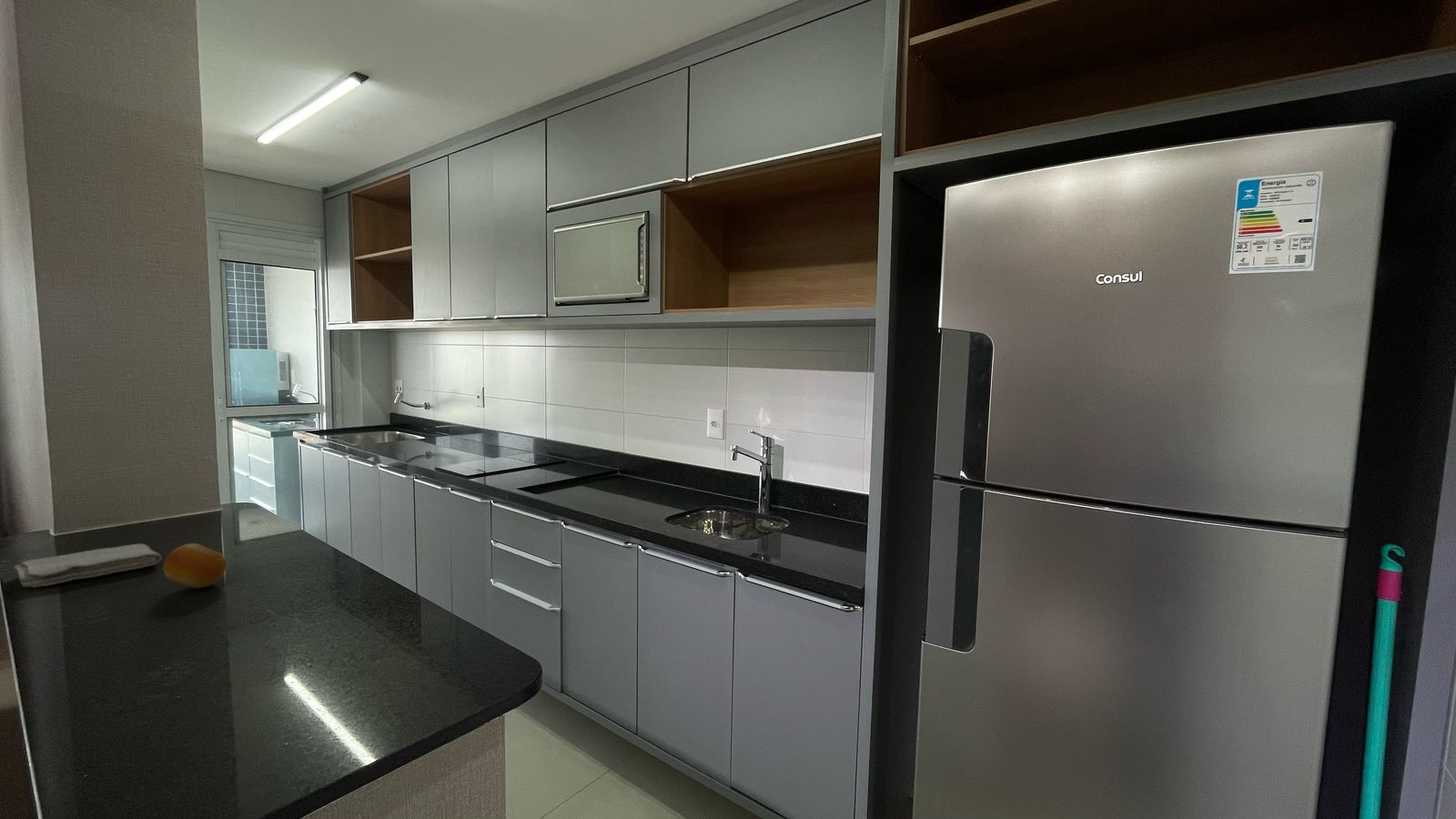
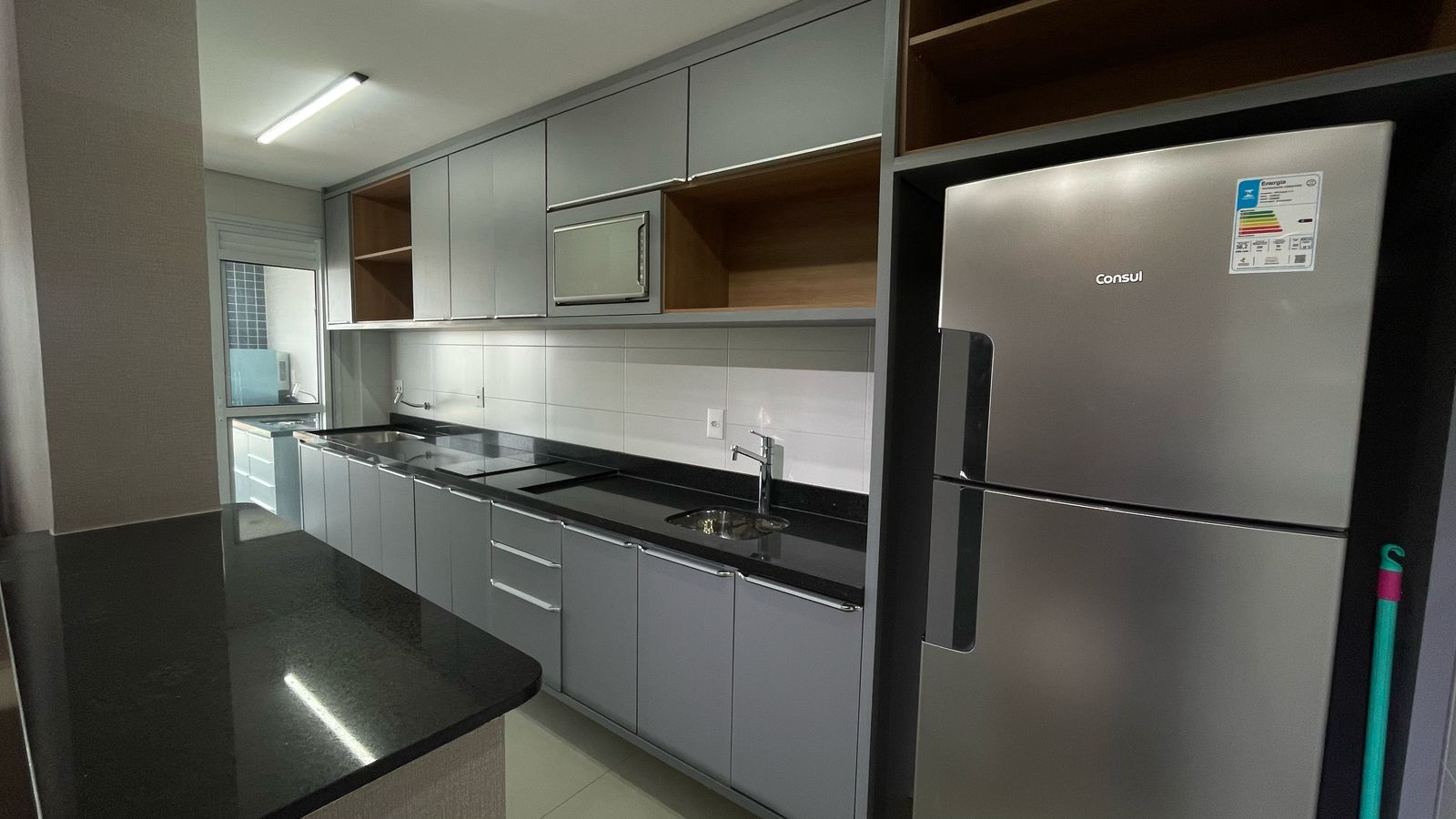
- fruit (196, 565)
- washcloth (90, 562)
